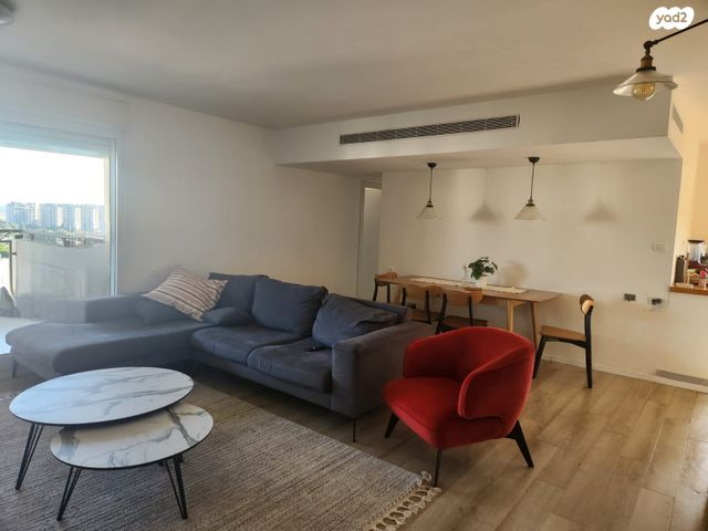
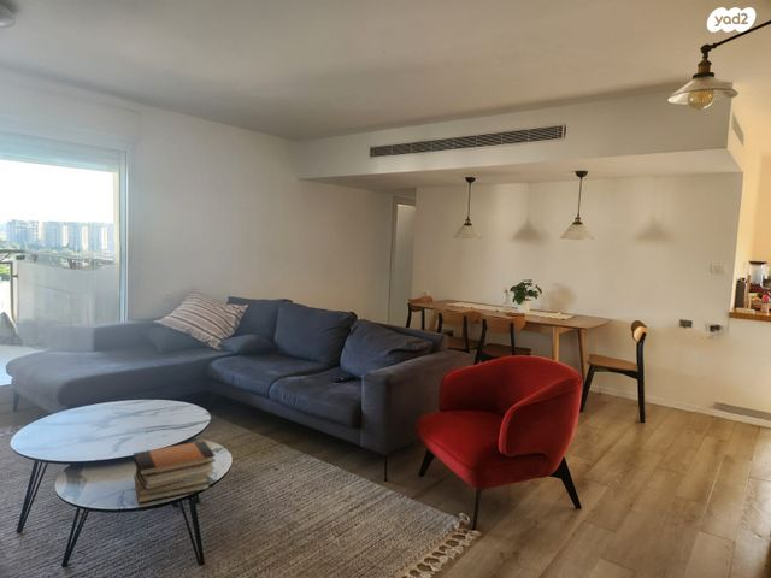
+ book stack (173, 470)
